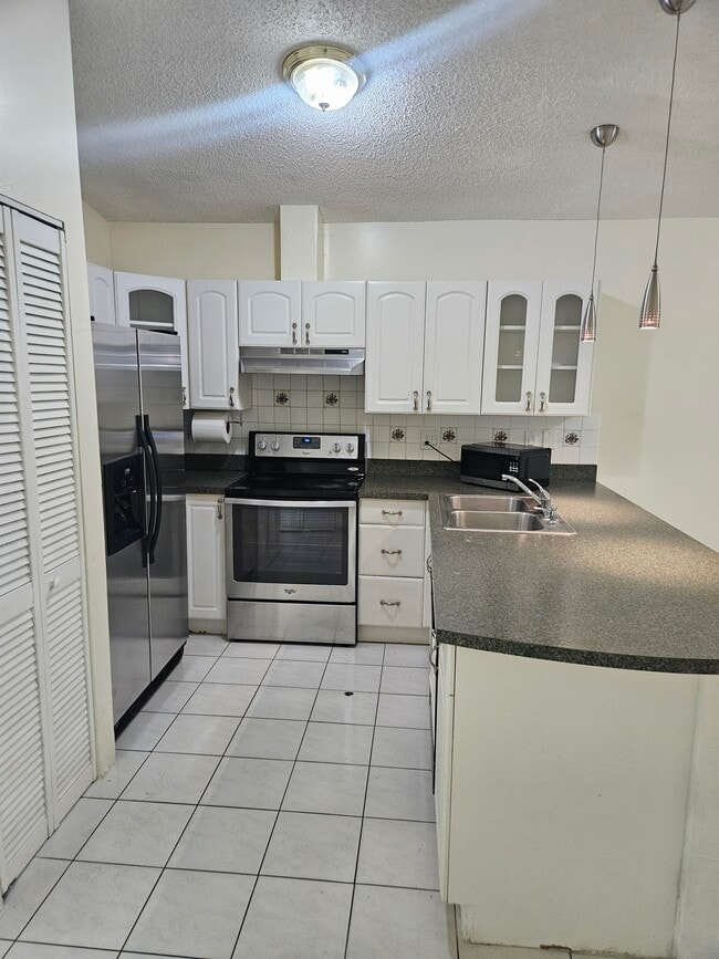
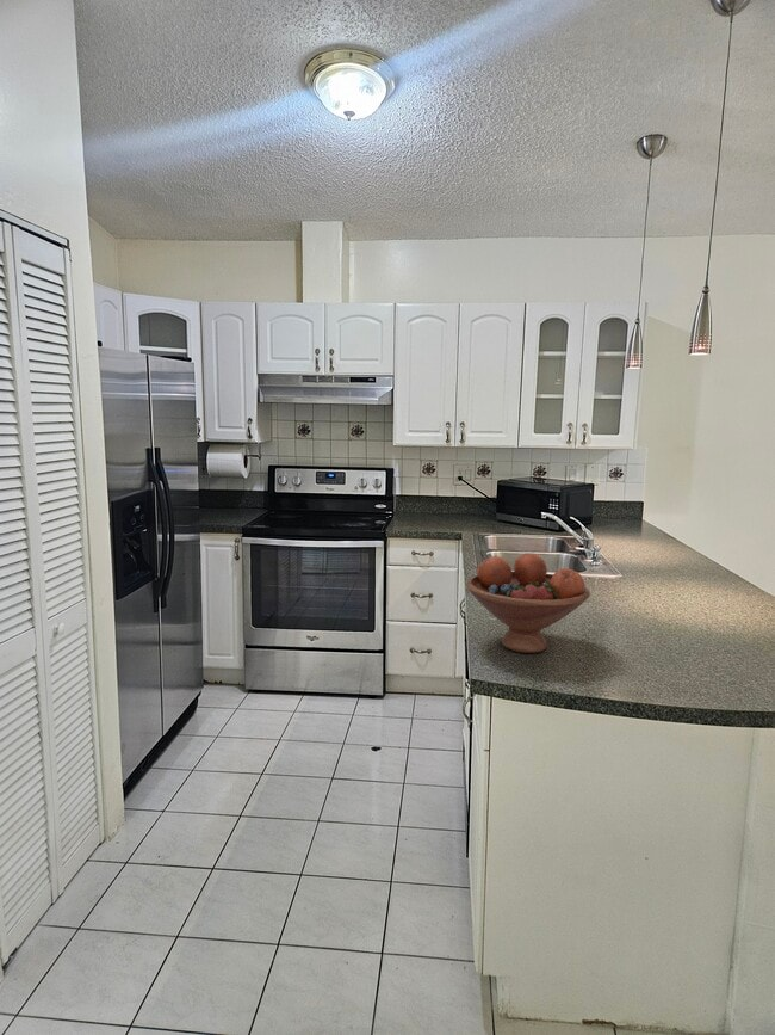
+ fruit bowl (526, 604)
